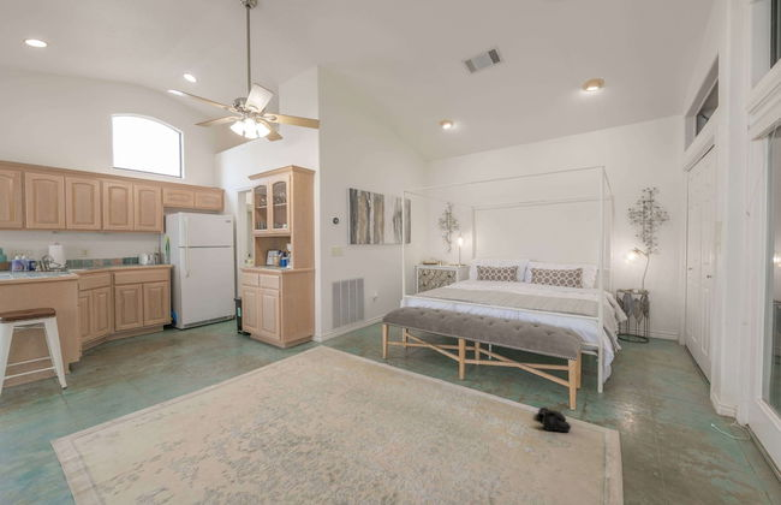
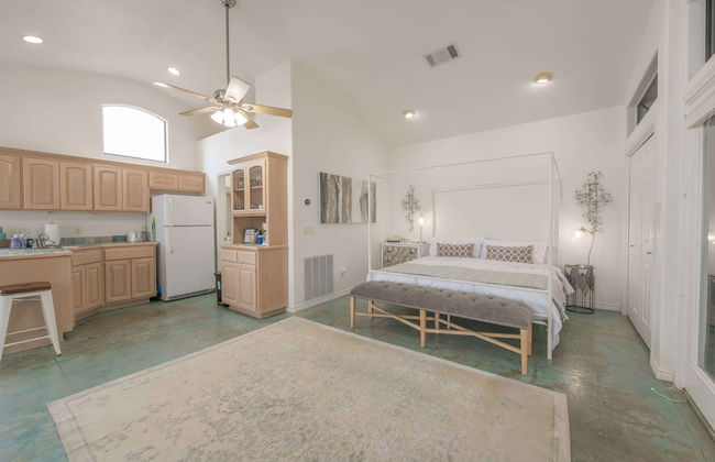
- boots (550, 414)
